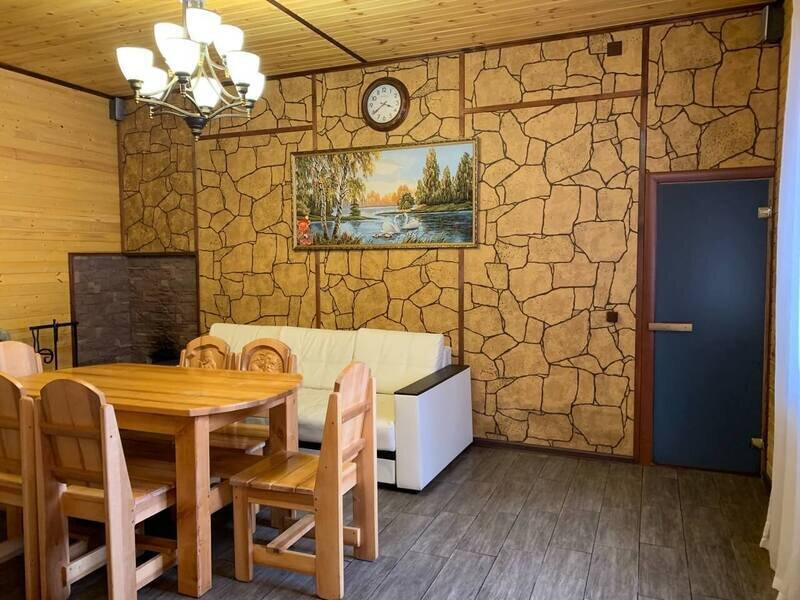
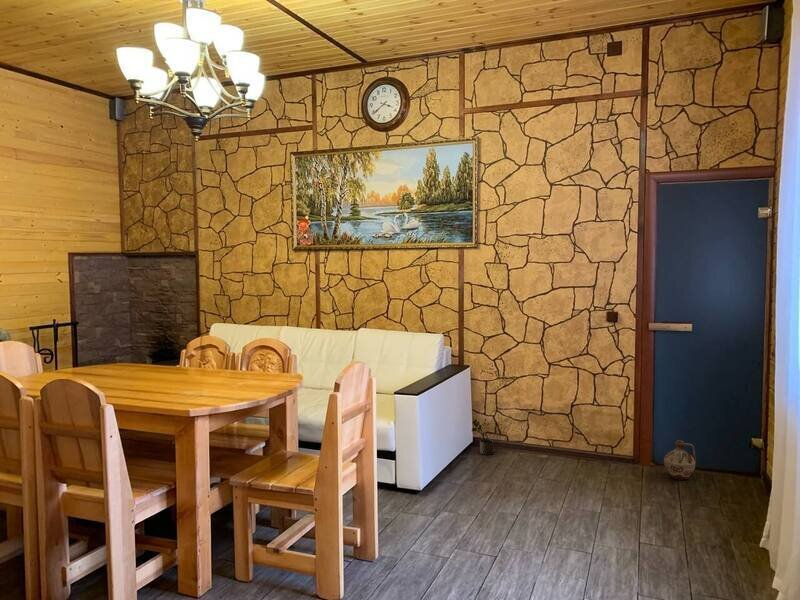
+ potted plant (482, 435)
+ ceramic jug (679, 459)
